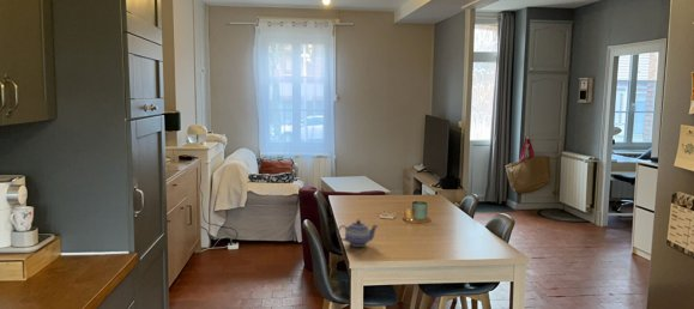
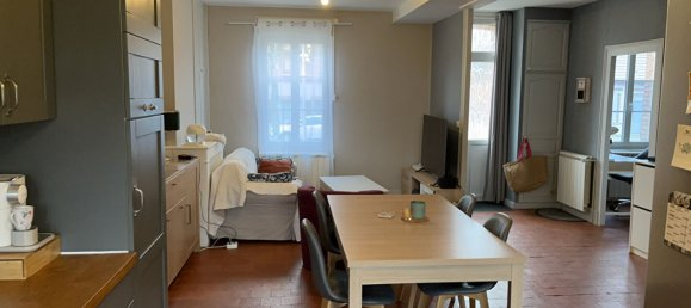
- teapot (357, 231)
